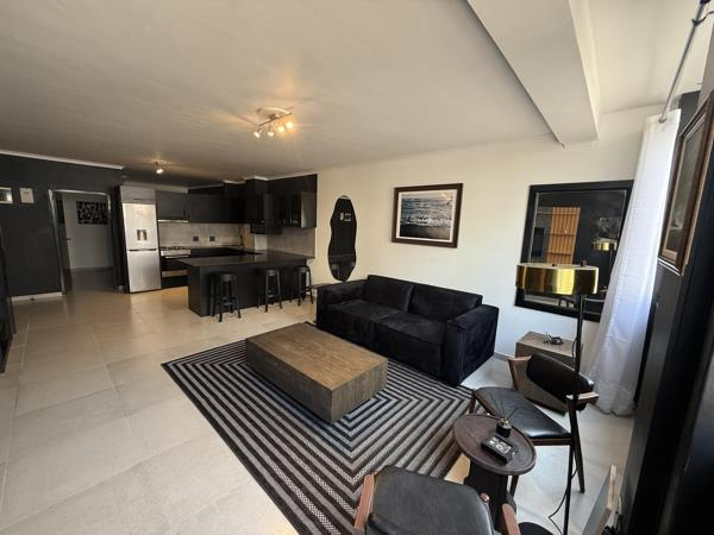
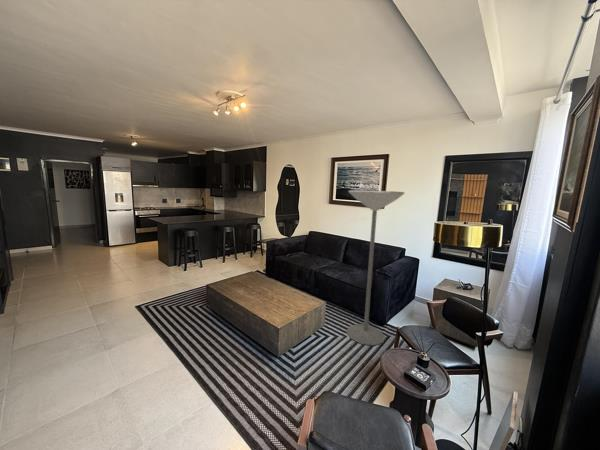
+ floor lamp (370, 265)
